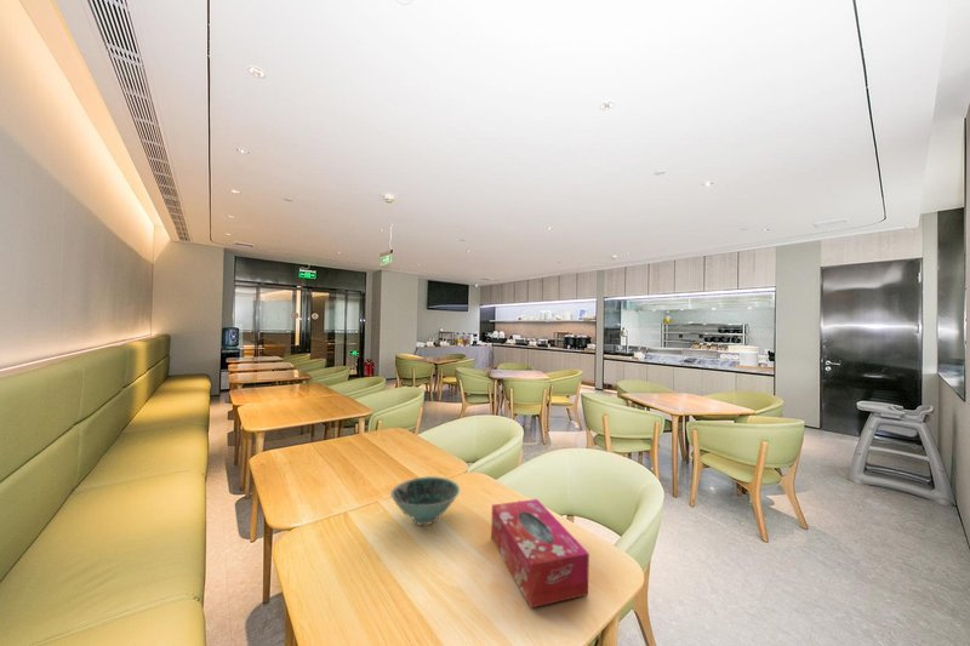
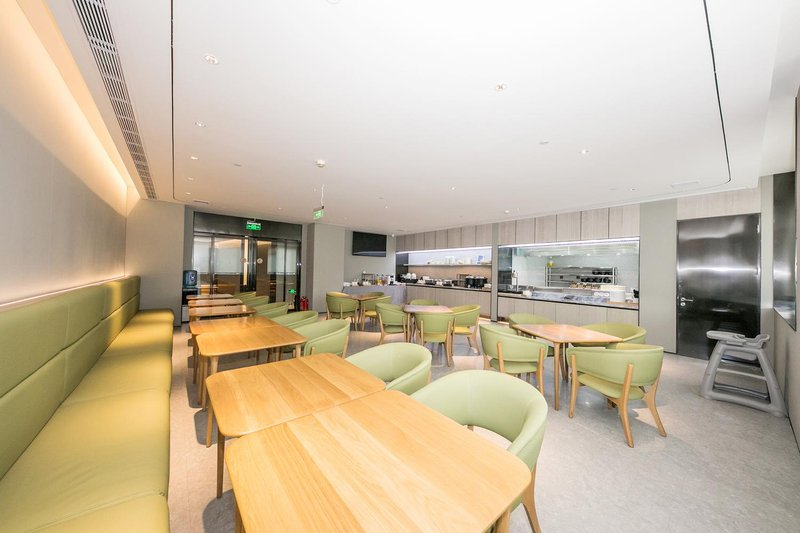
- tissue box (534, 544)
- bowl (424, 503)
